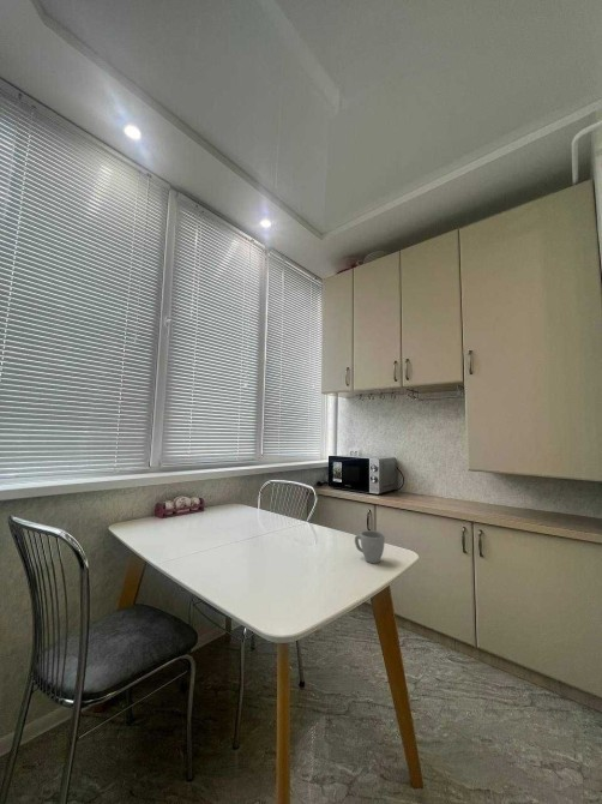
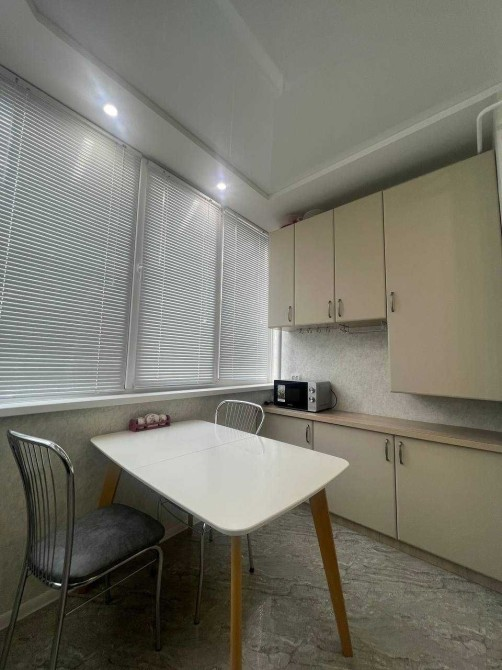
- mug (368, 546)
